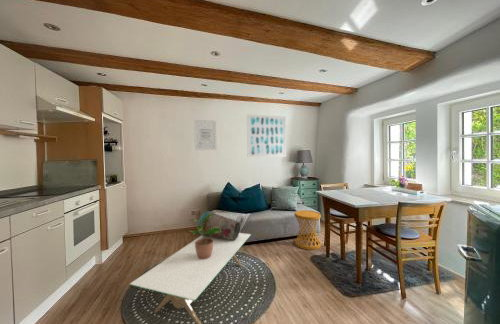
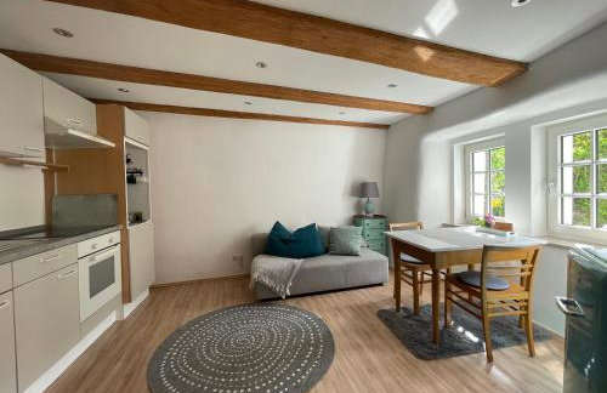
- wall art (267, 136)
- potted plant (203, 236)
- side table (307, 228)
- coffee table (205, 269)
- wall art (205, 135)
- decorative container (219, 224)
